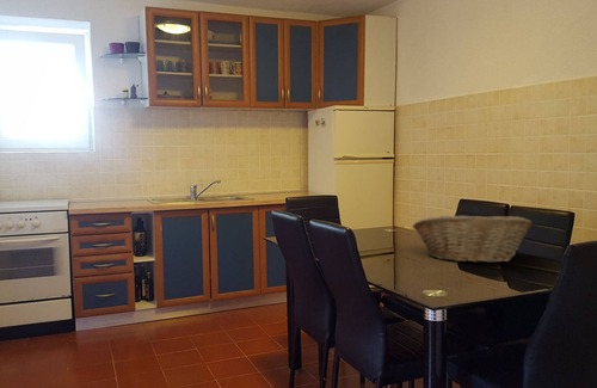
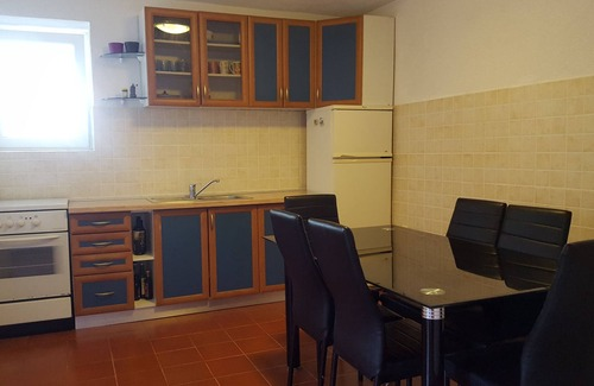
- fruit basket (469, 234)
